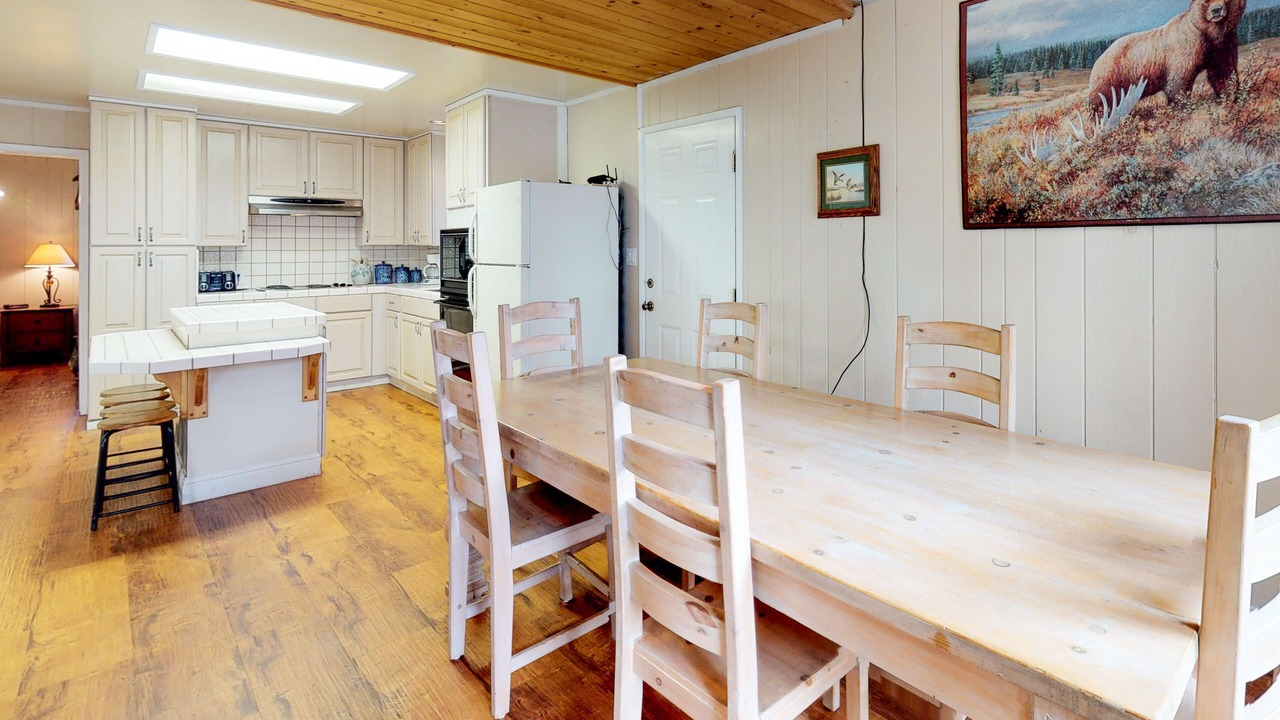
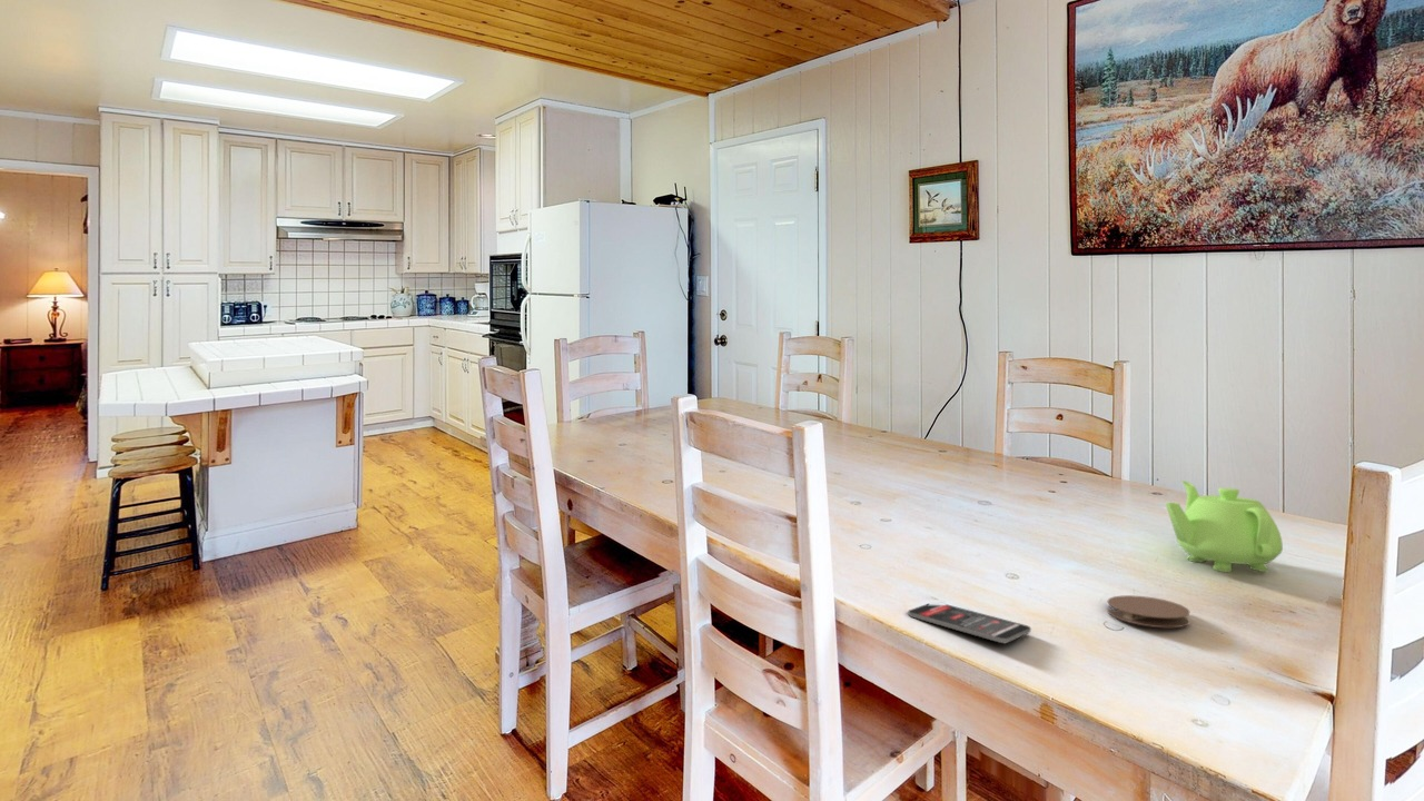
+ smartphone (967, 621)
+ teapot (1215, 525)
+ coaster (1147, 611)
